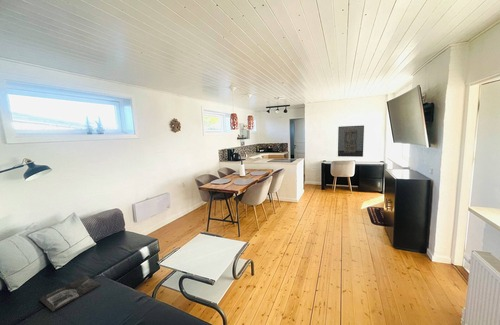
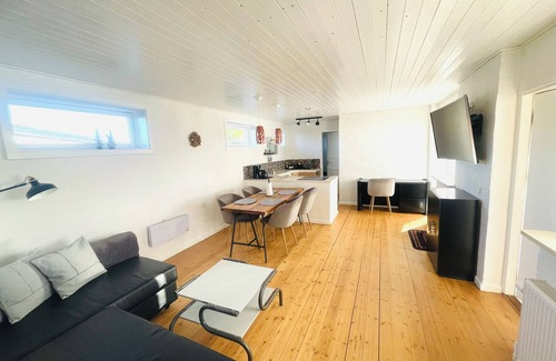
- magazine (71, 291)
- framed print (350, 141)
